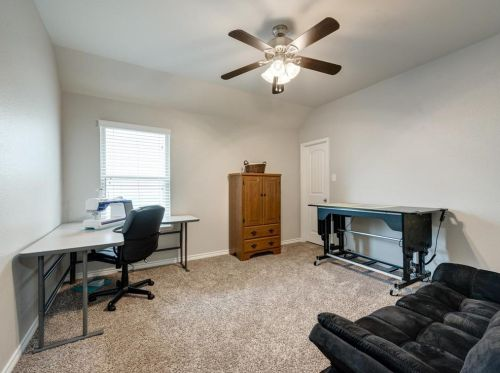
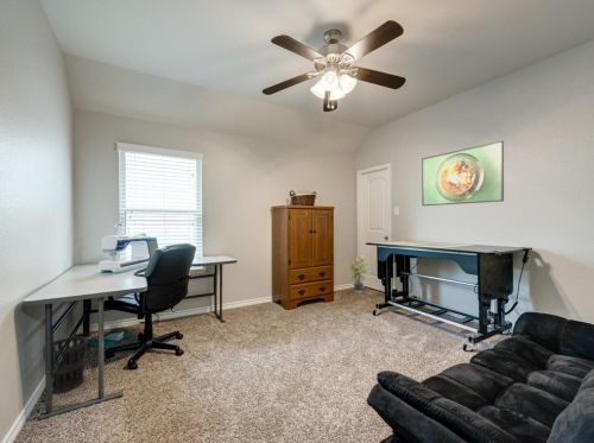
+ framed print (457, 177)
+ potted plant (358, 273)
+ wastebasket (65, 363)
